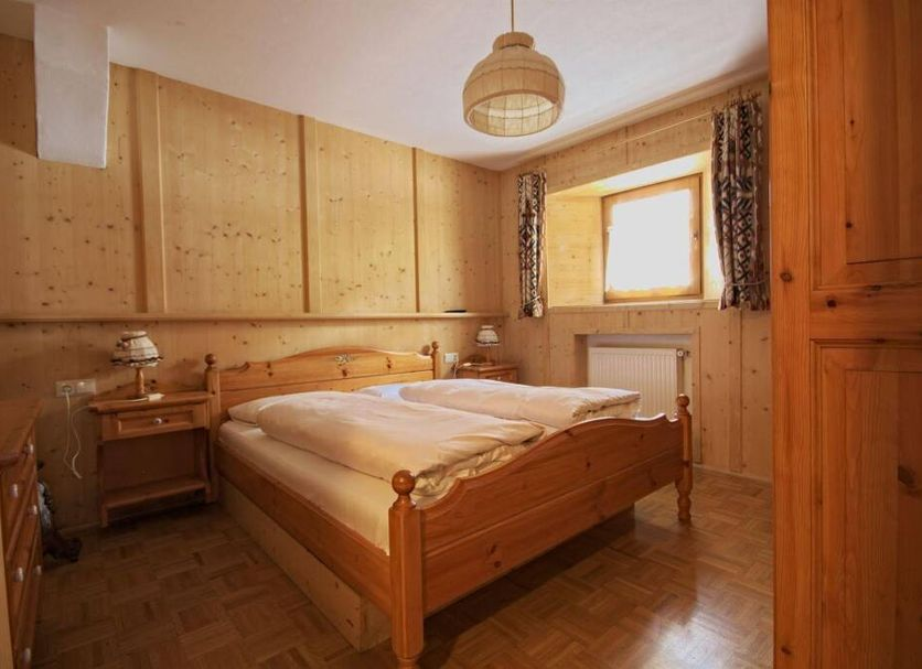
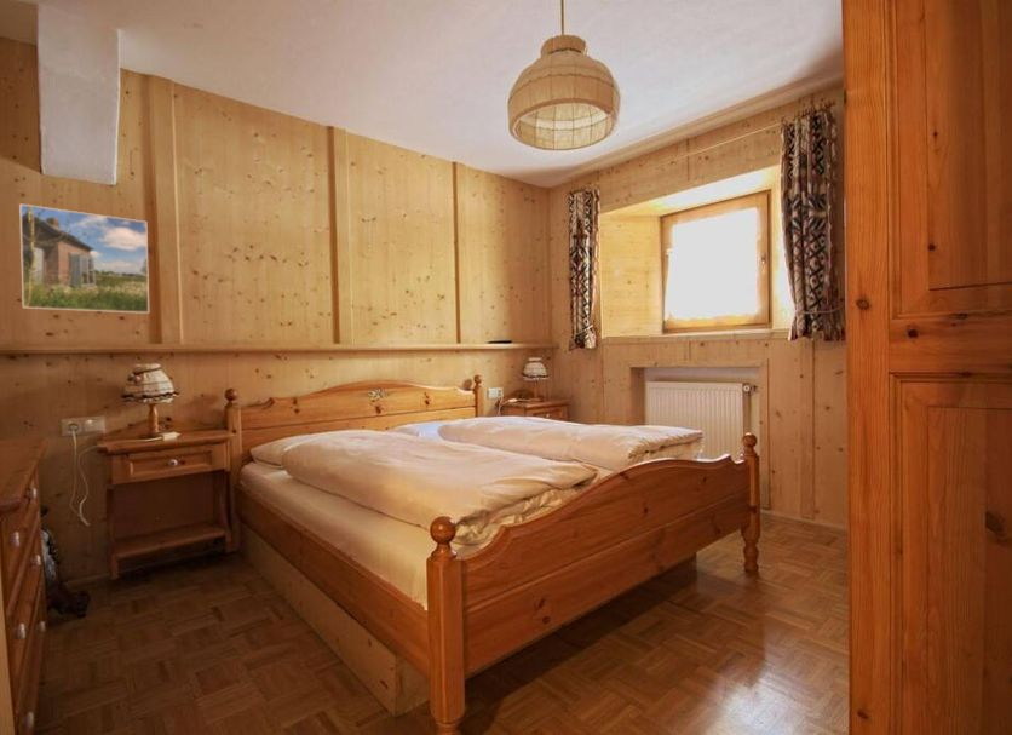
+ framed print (88, 262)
